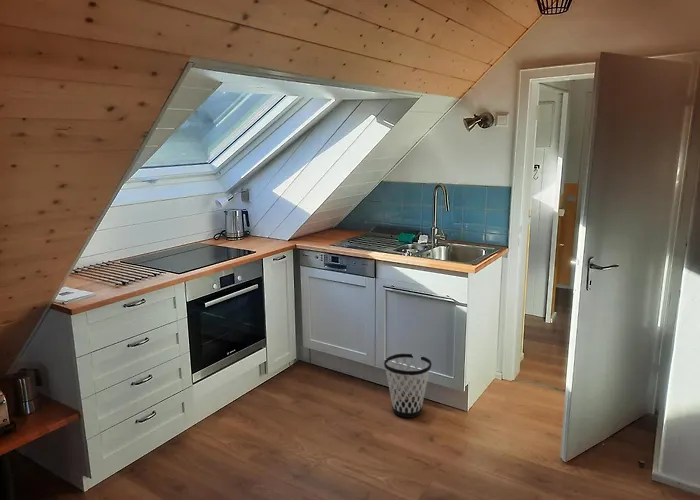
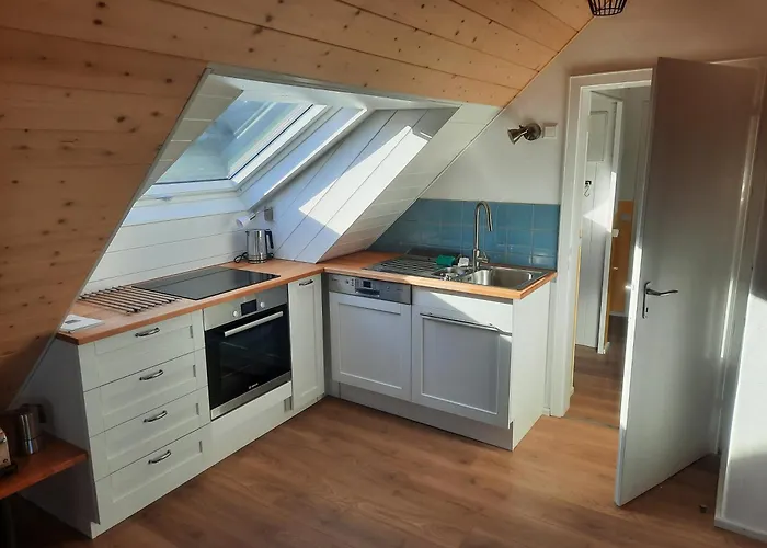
- wastebasket (406, 386)
